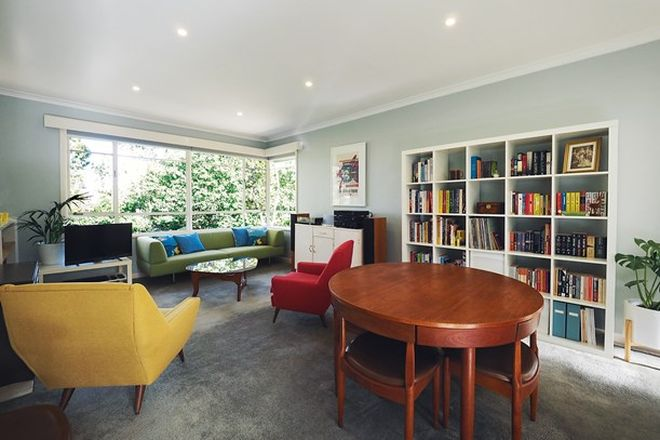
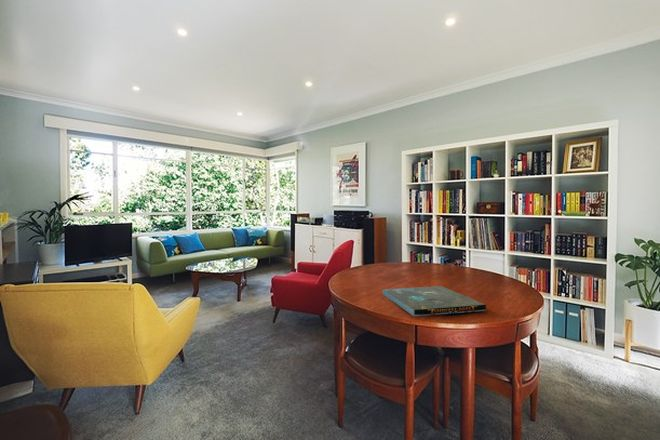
+ board game (429, 296)
